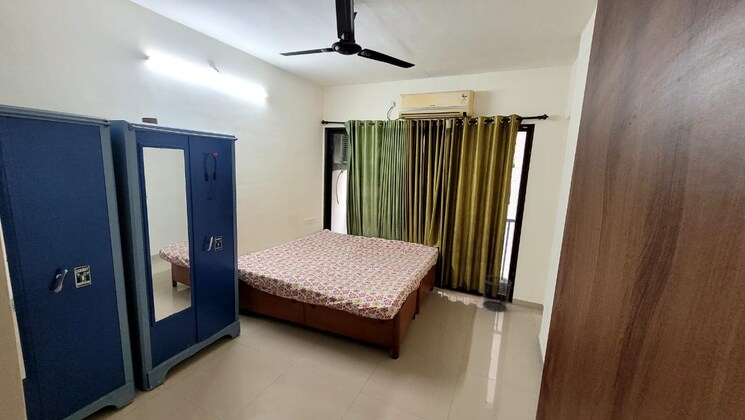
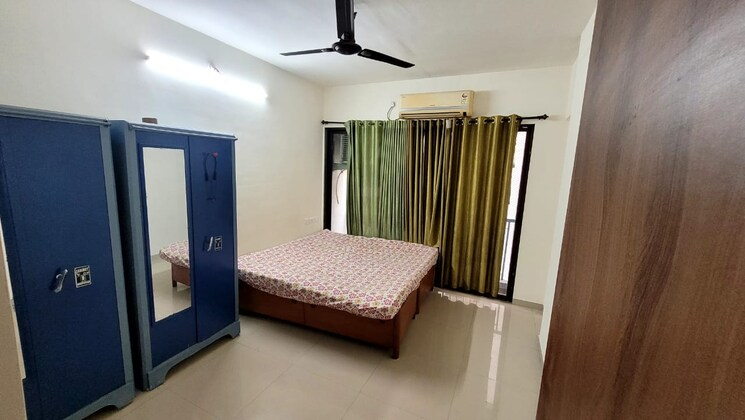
- waste bin (495, 293)
